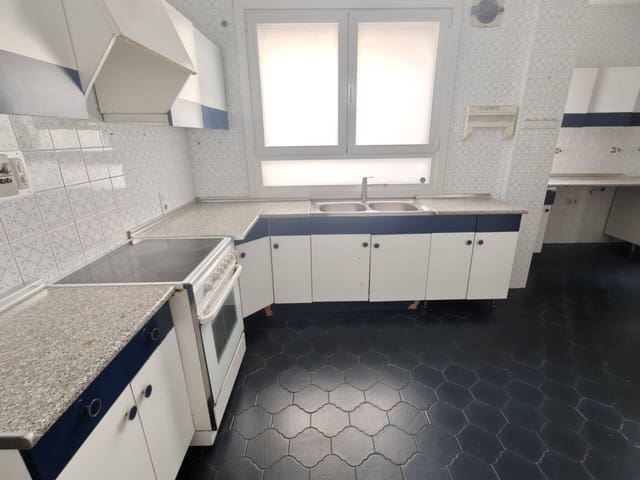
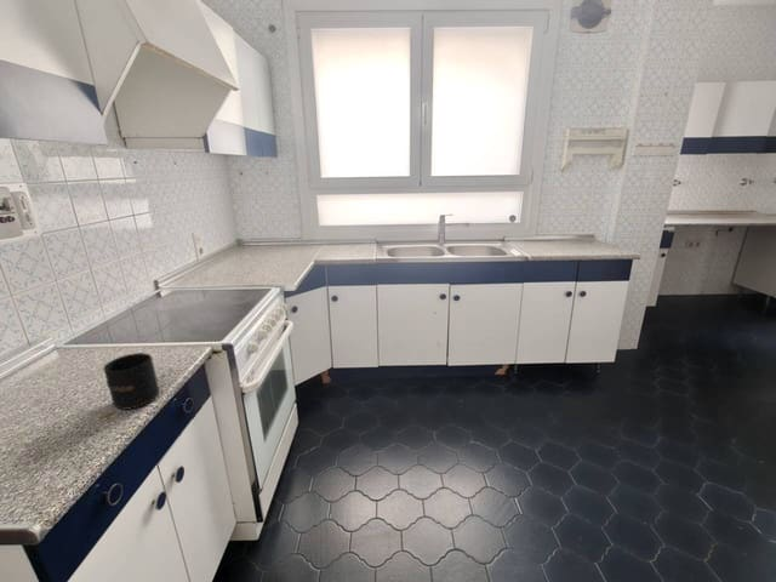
+ mug (129, 380)
